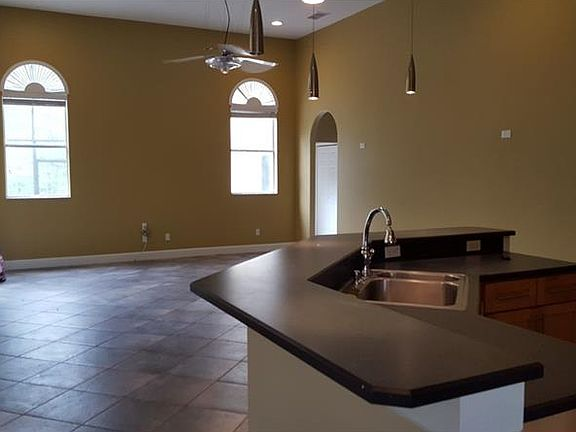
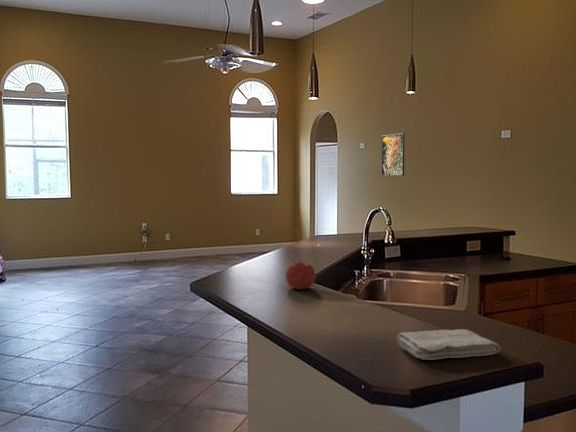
+ washcloth (445, 342)
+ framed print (392, 155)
+ fruit (300, 273)
